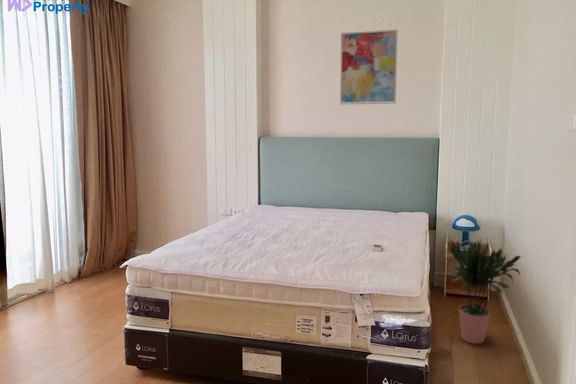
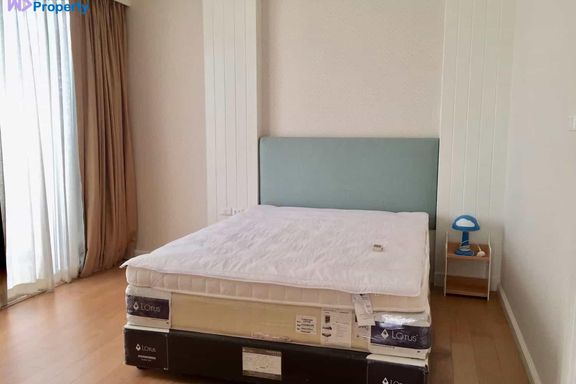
- wall art (368, 68)
- potted plant (484, 291)
